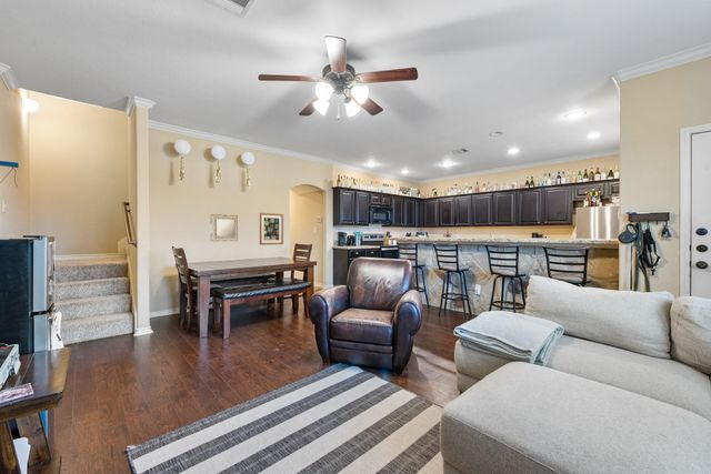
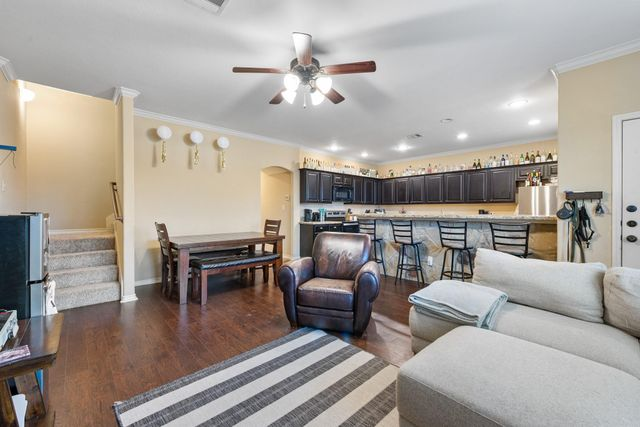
- home mirror (224, 228)
- wall art (271, 229)
